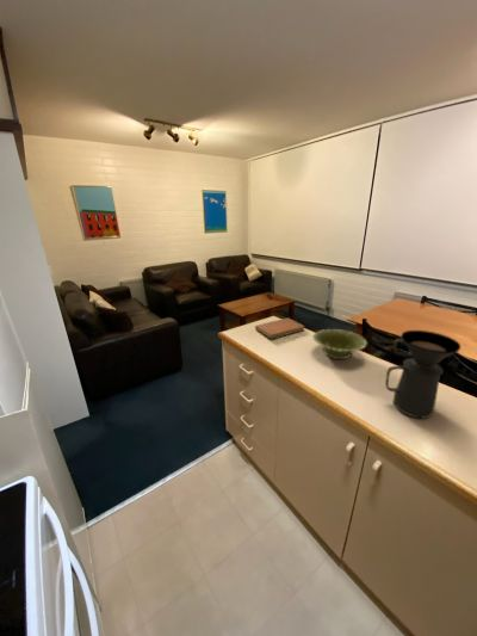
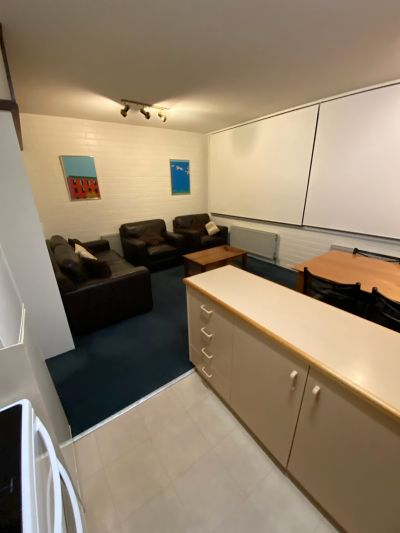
- notebook (279, 327)
- dish (337, 347)
- coffee maker (420, 375)
